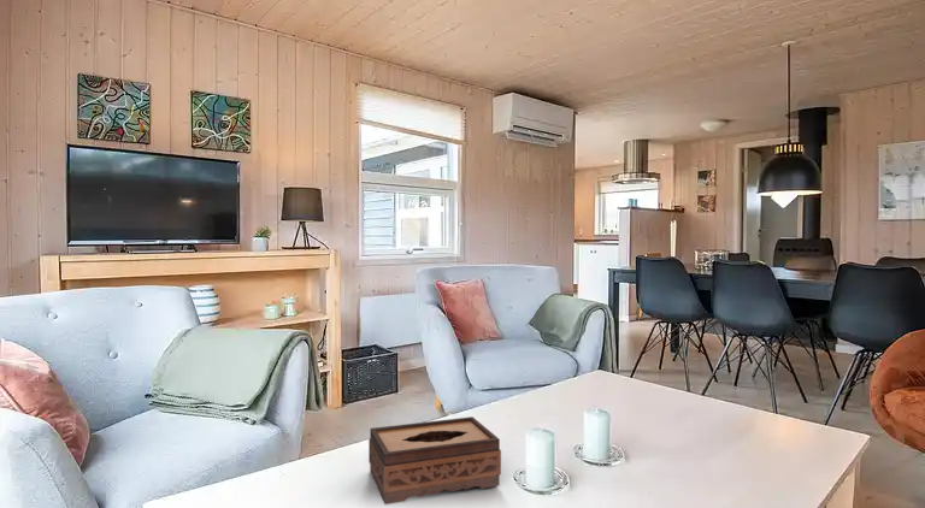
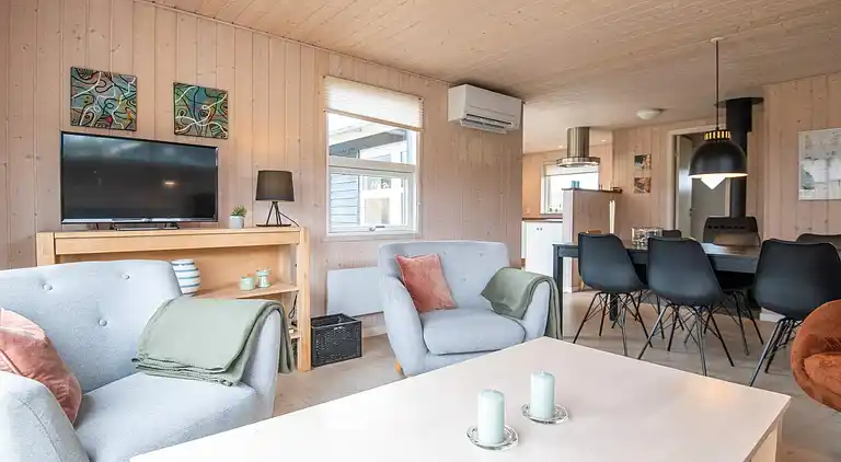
- tissue box (432, 455)
